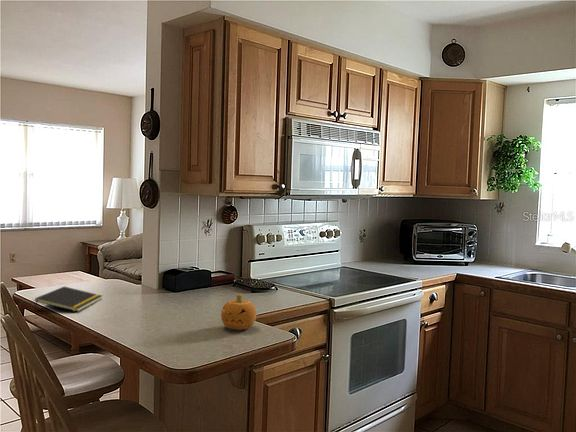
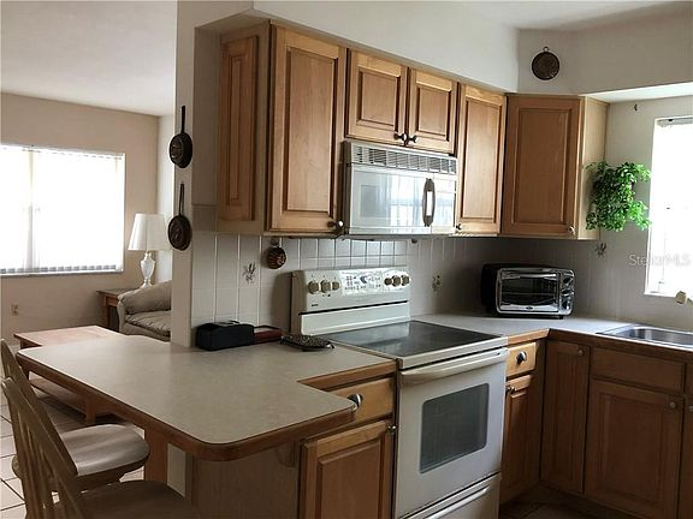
- notepad (70, 298)
- fruit (238, 310)
